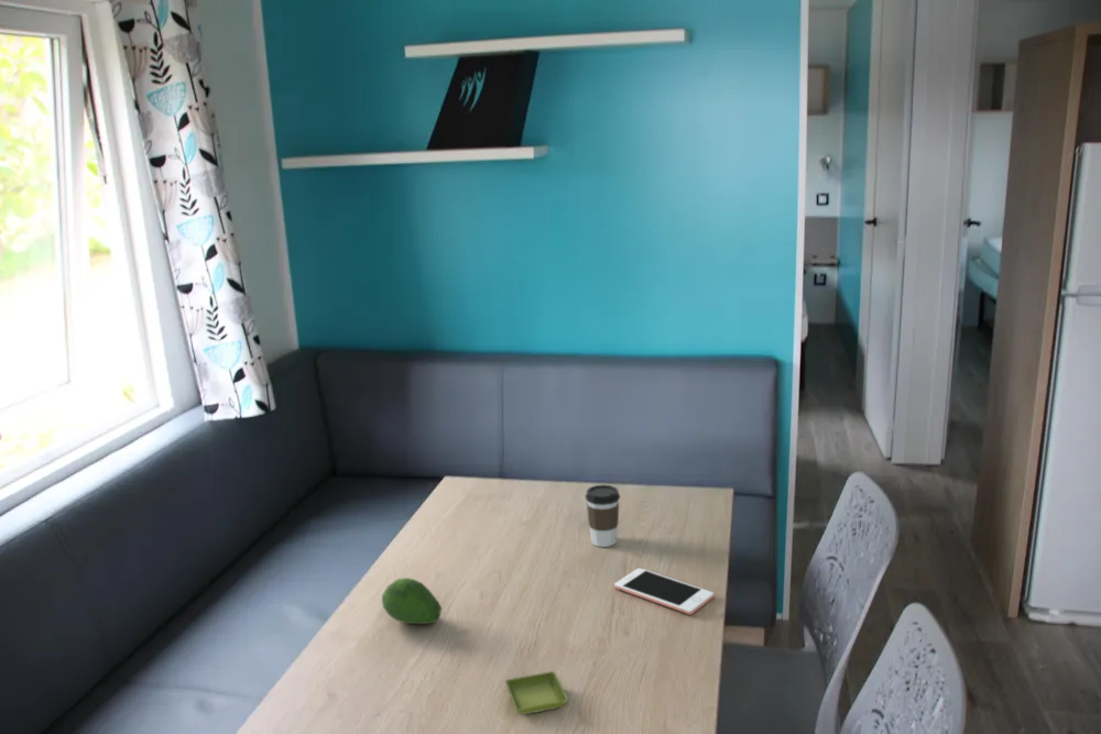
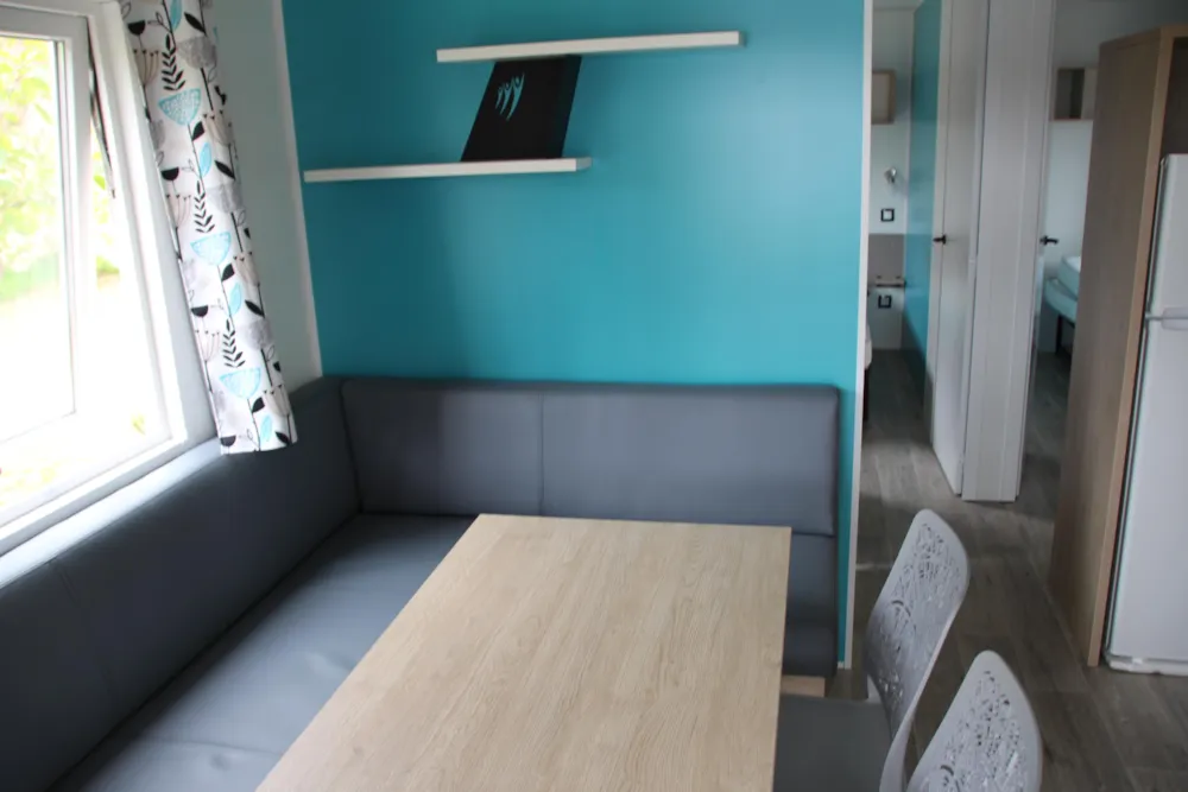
- cell phone (663, 590)
- saucer (536, 694)
- coffee cup (602, 516)
- fruit (411, 601)
